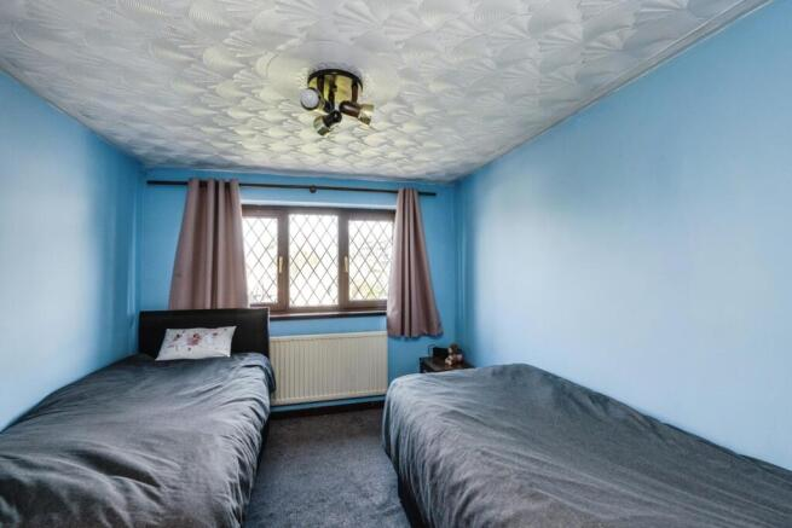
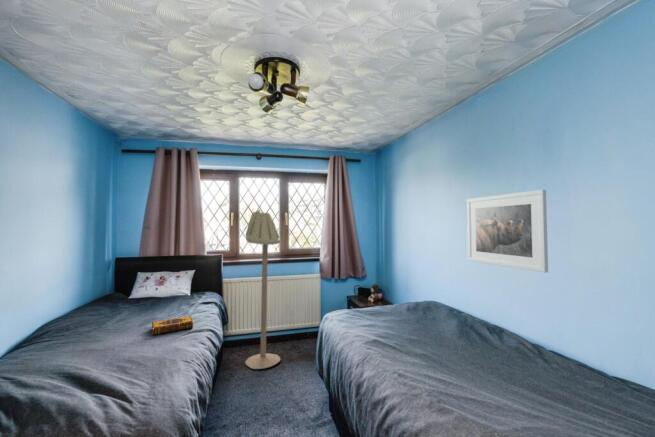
+ hardback book (172, 325)
+ floor lamp (263, 283)
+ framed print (501, 230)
